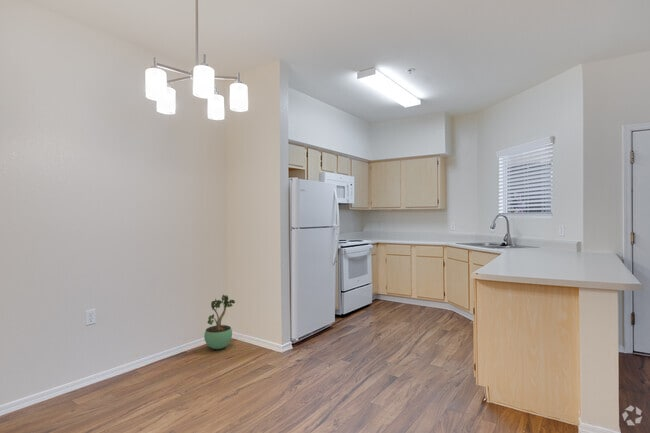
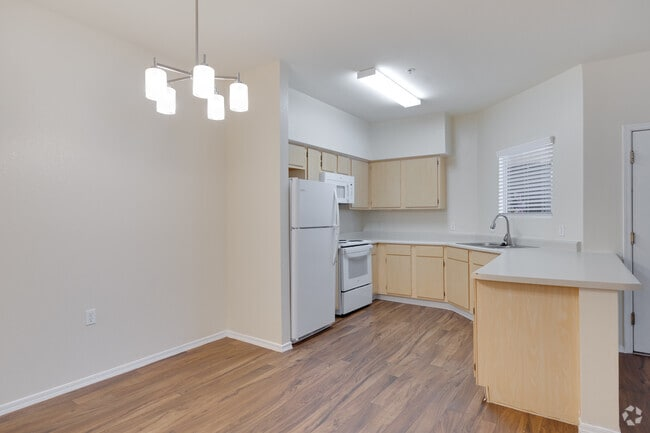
- potted plant (219, 321)
